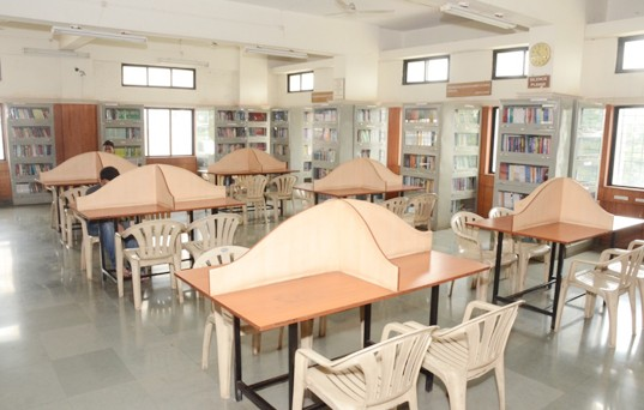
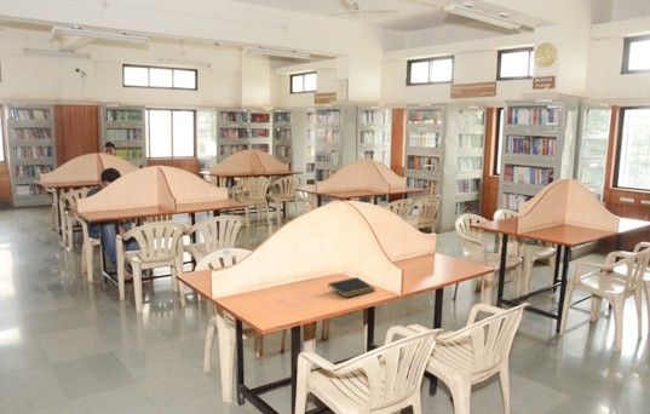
+ notepad (351, 287)
